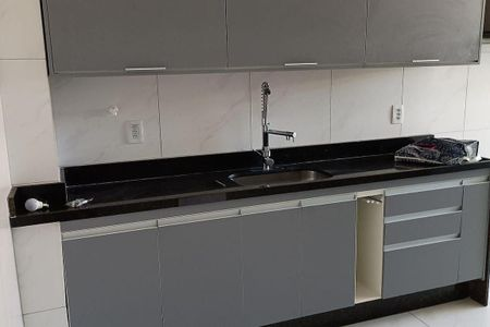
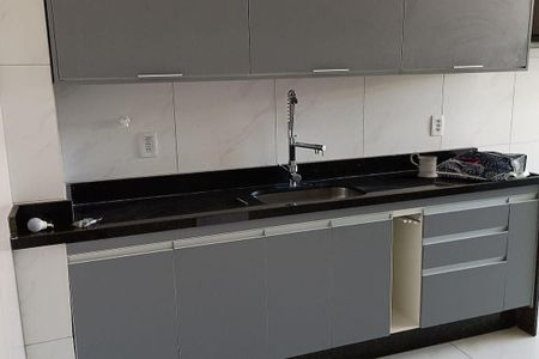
+ mug (423, 164)
